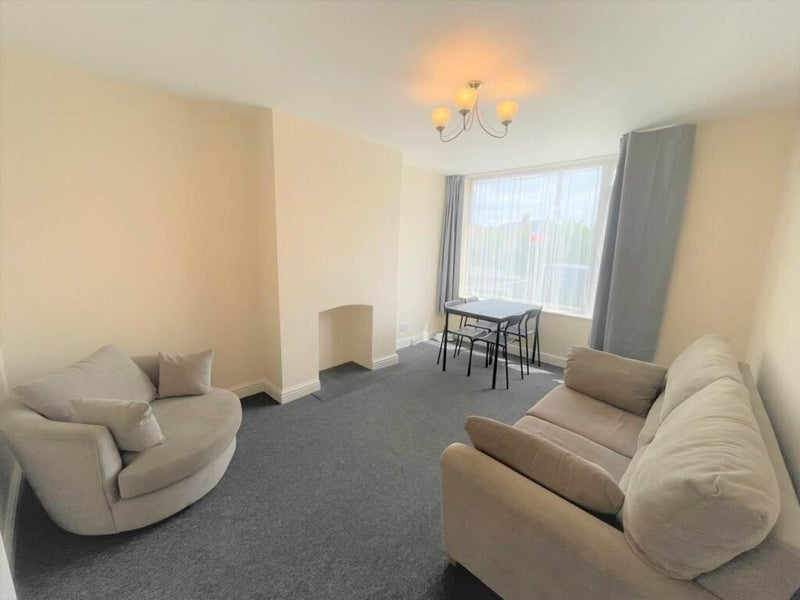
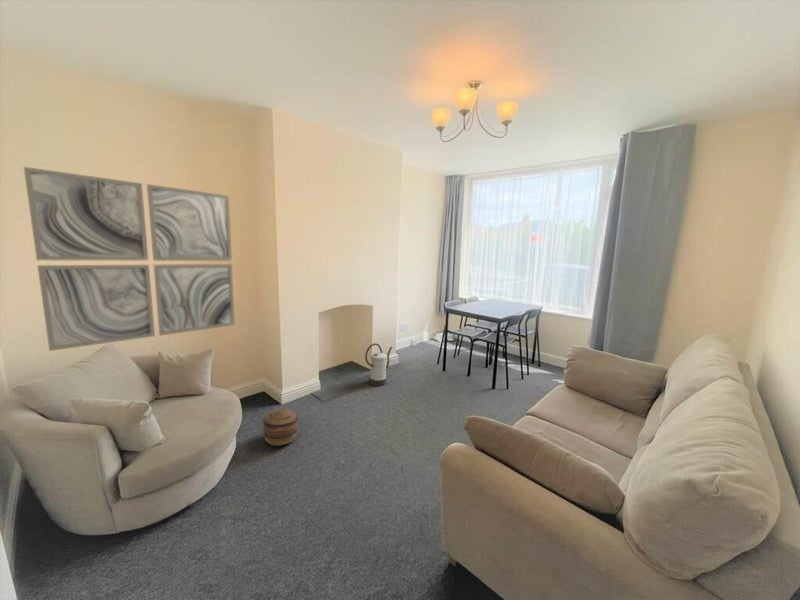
+ wall art (148, 260)
+ basket (281, 425)
+ watering can (379, 362)
